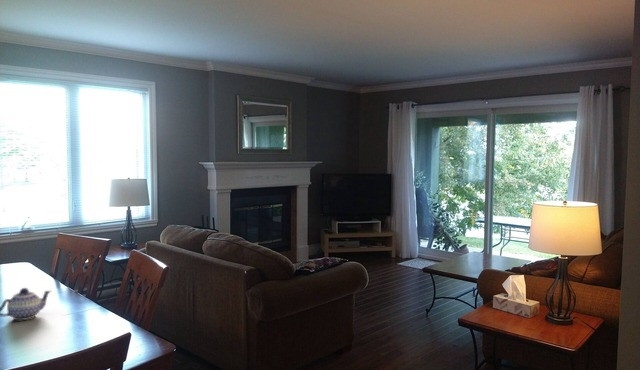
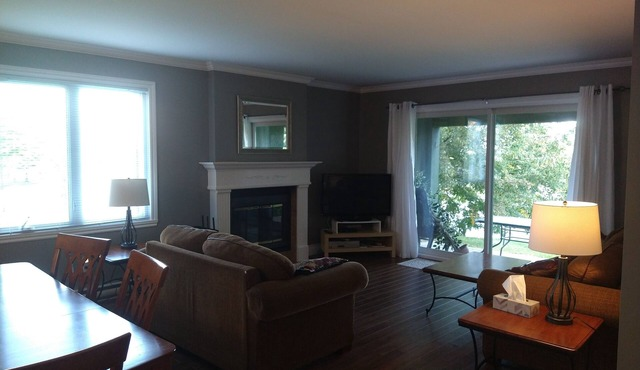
- teapot (25, 302)
